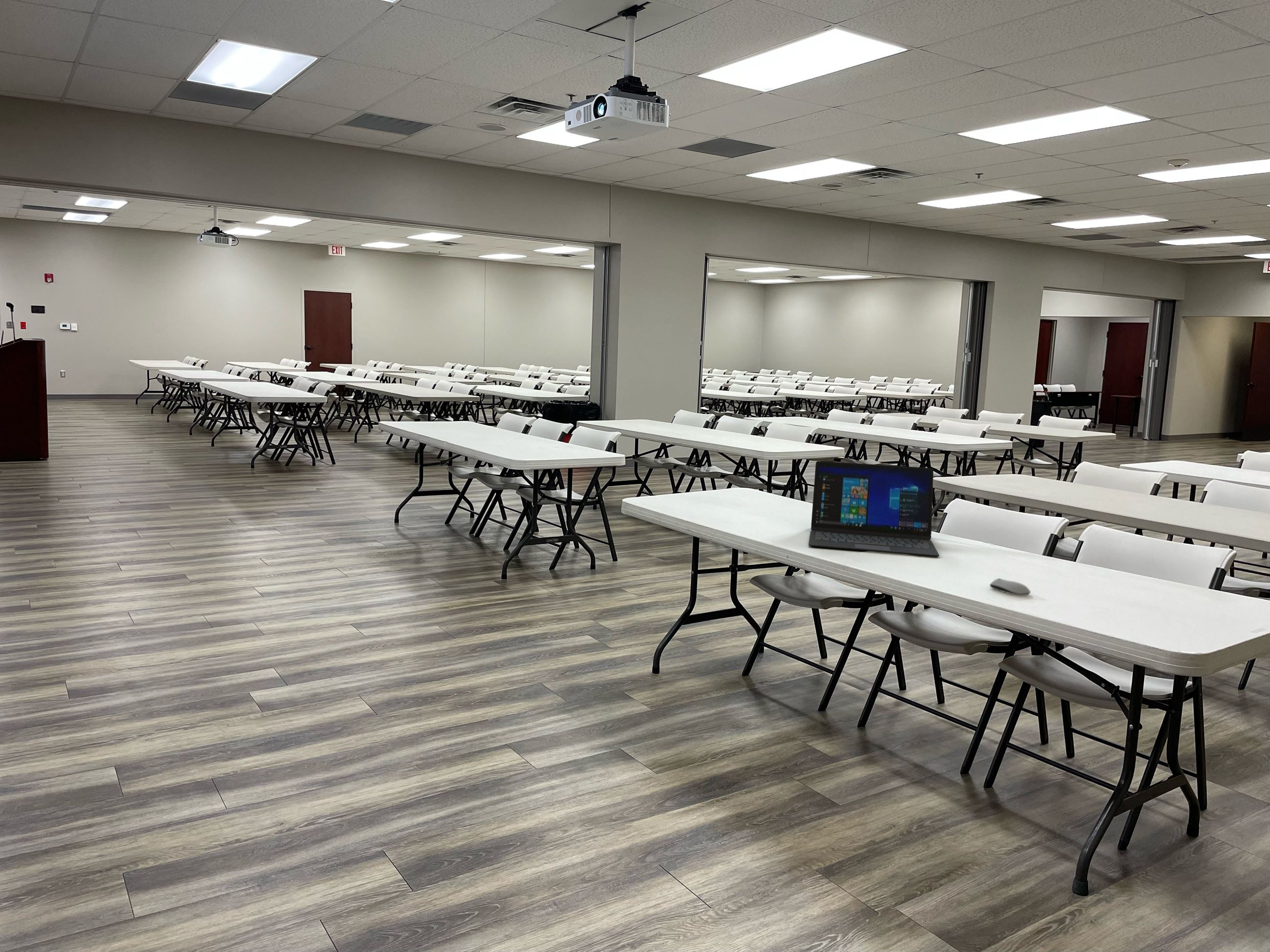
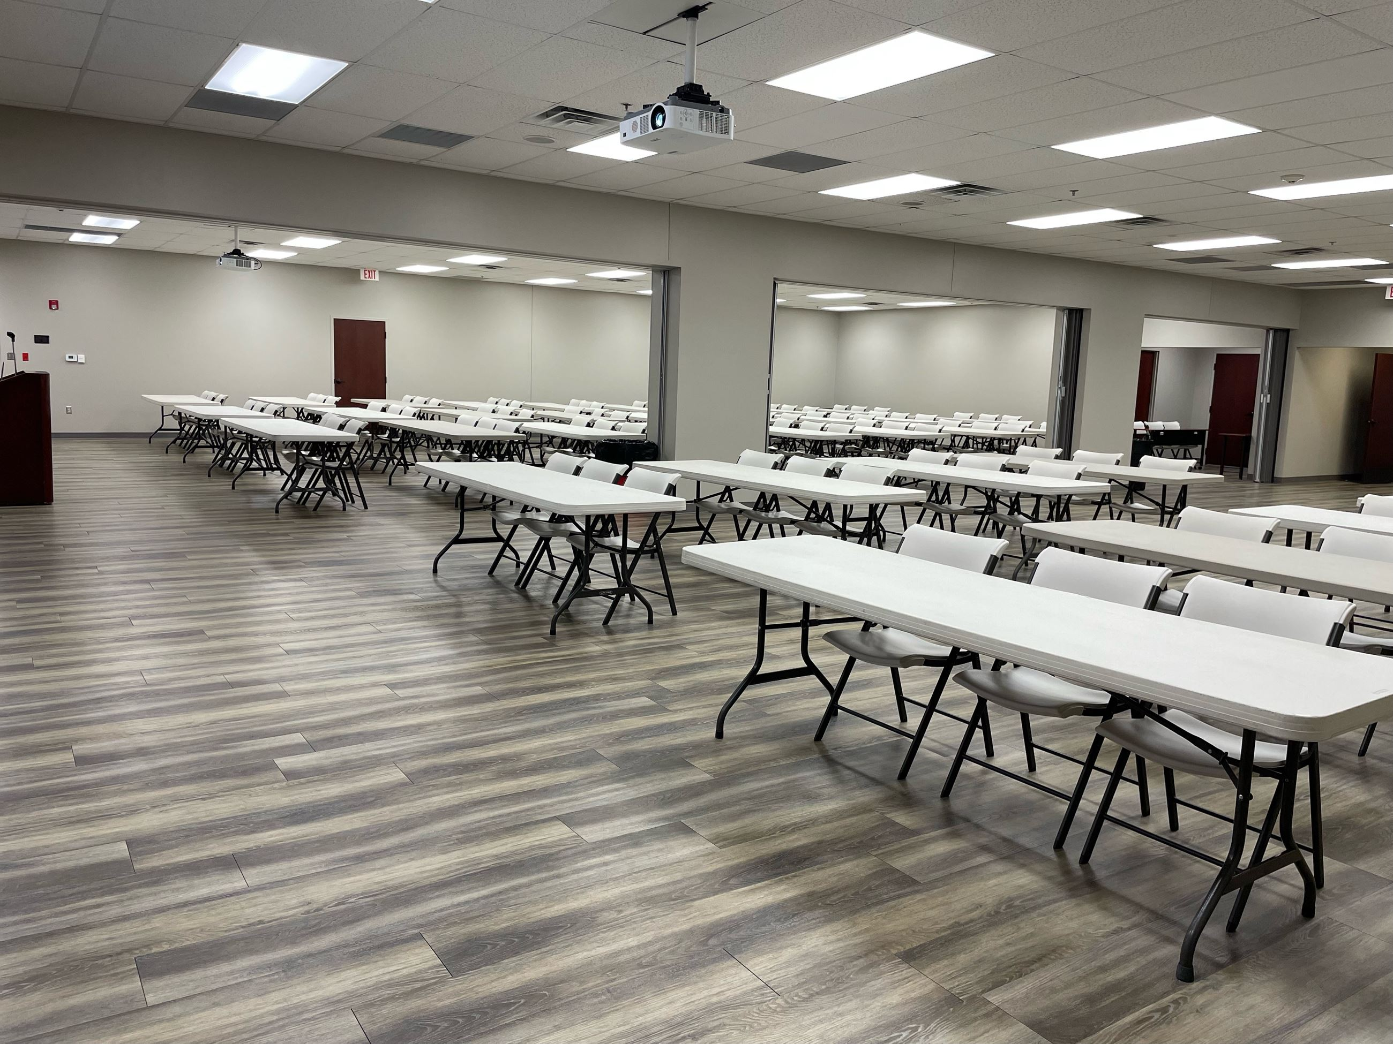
- laptop (873, 505)
- computer mouse (1010, 586)
